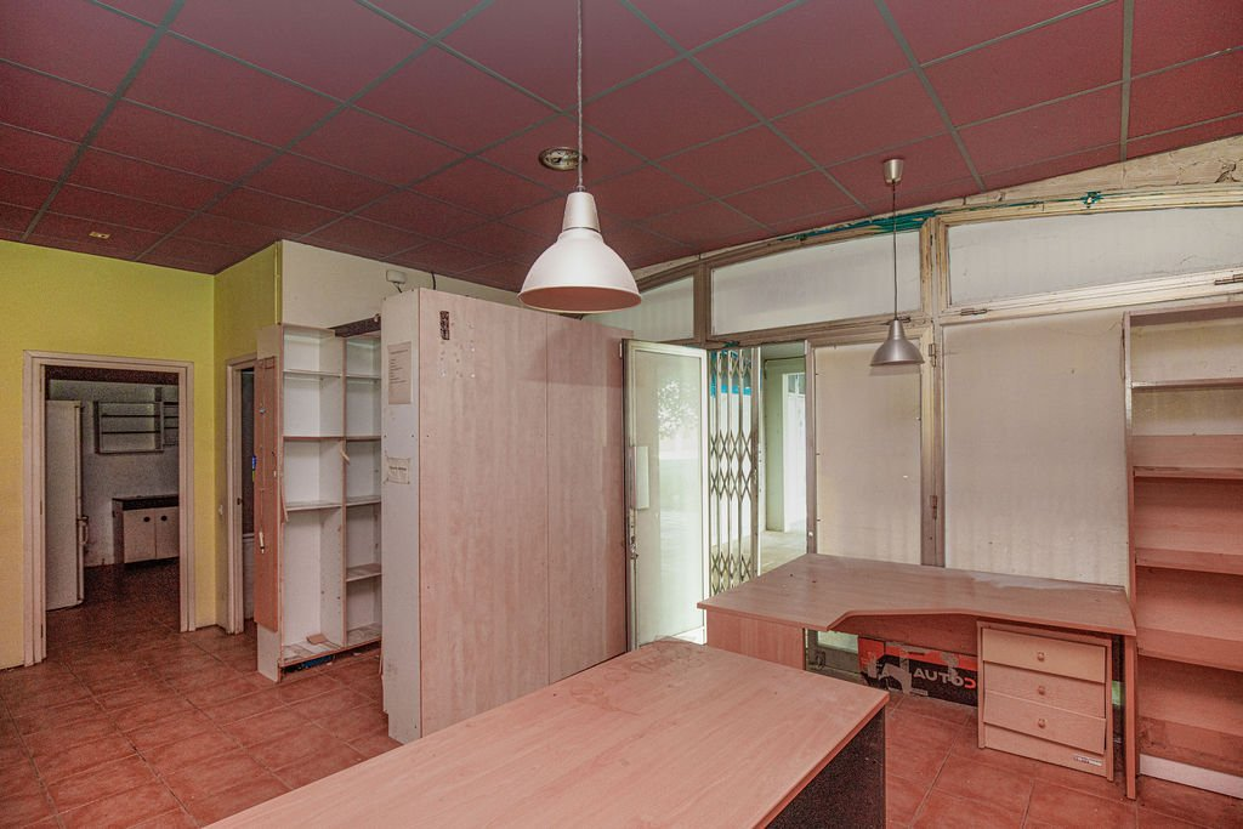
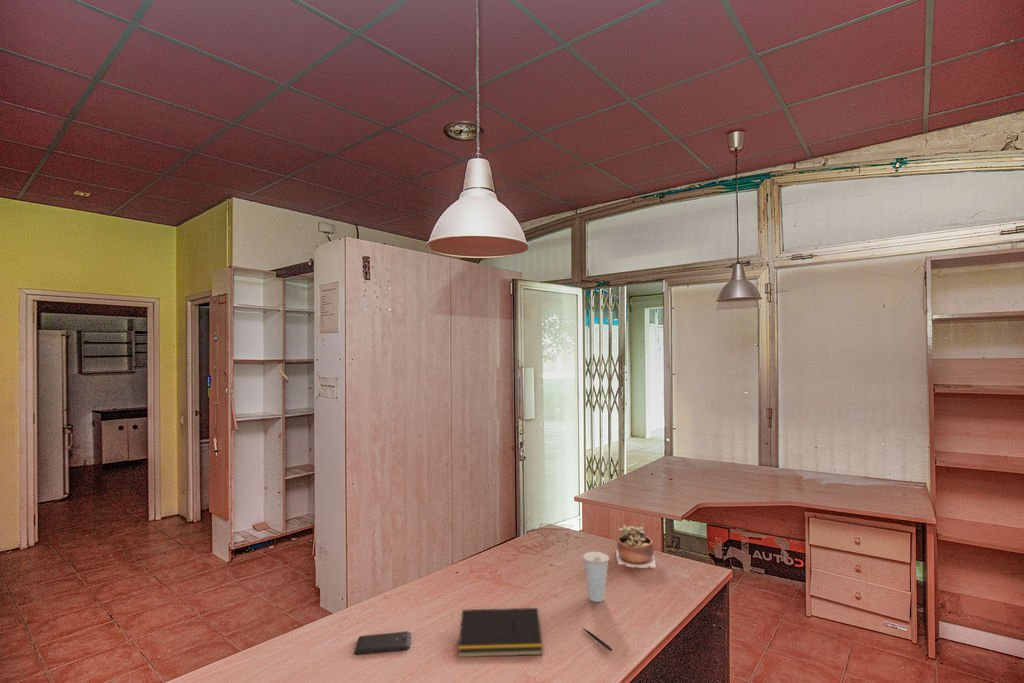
+ notepad (500, 630)
+ smartphone (383, 641)
+ cup (596, 575)
+ pen (596, 637)
+ succulent plant (635, 543)
